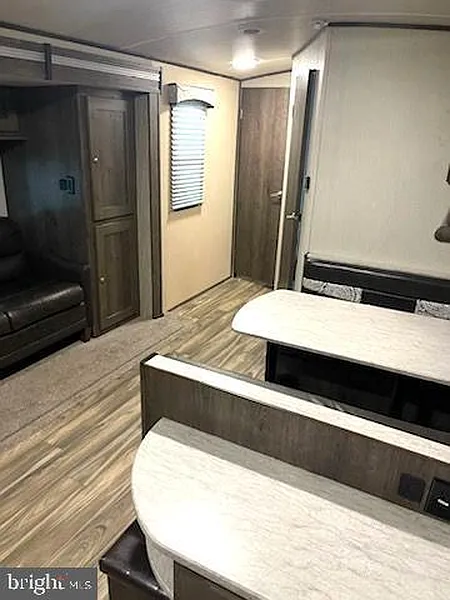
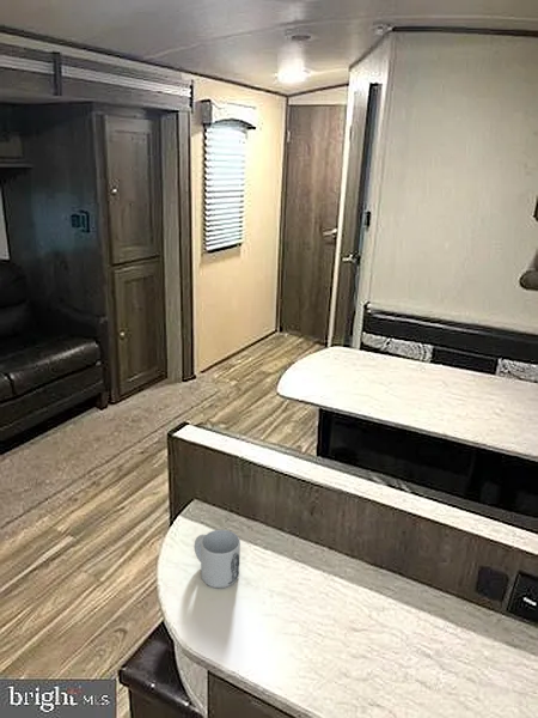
+ mug (214, 555)
